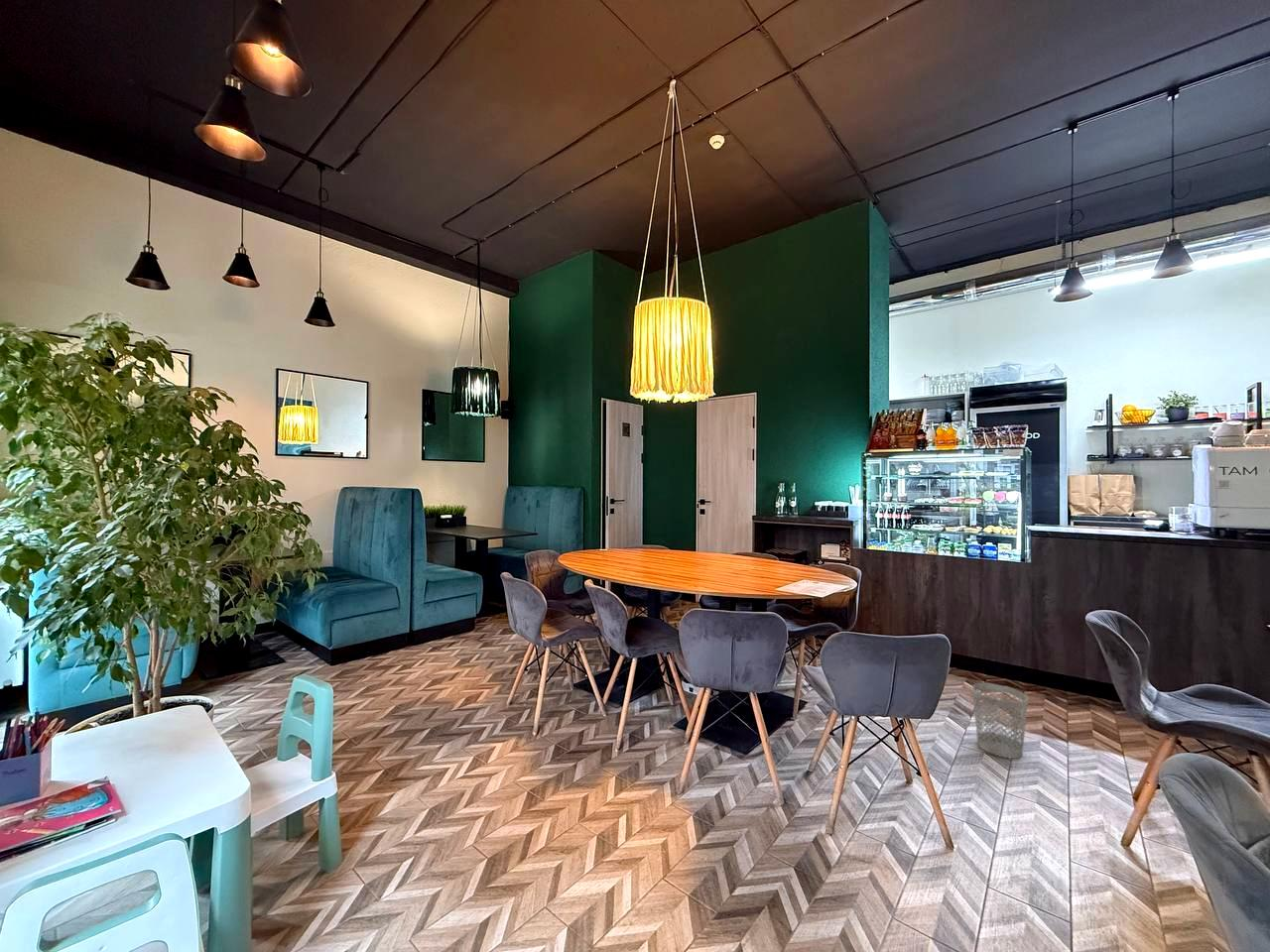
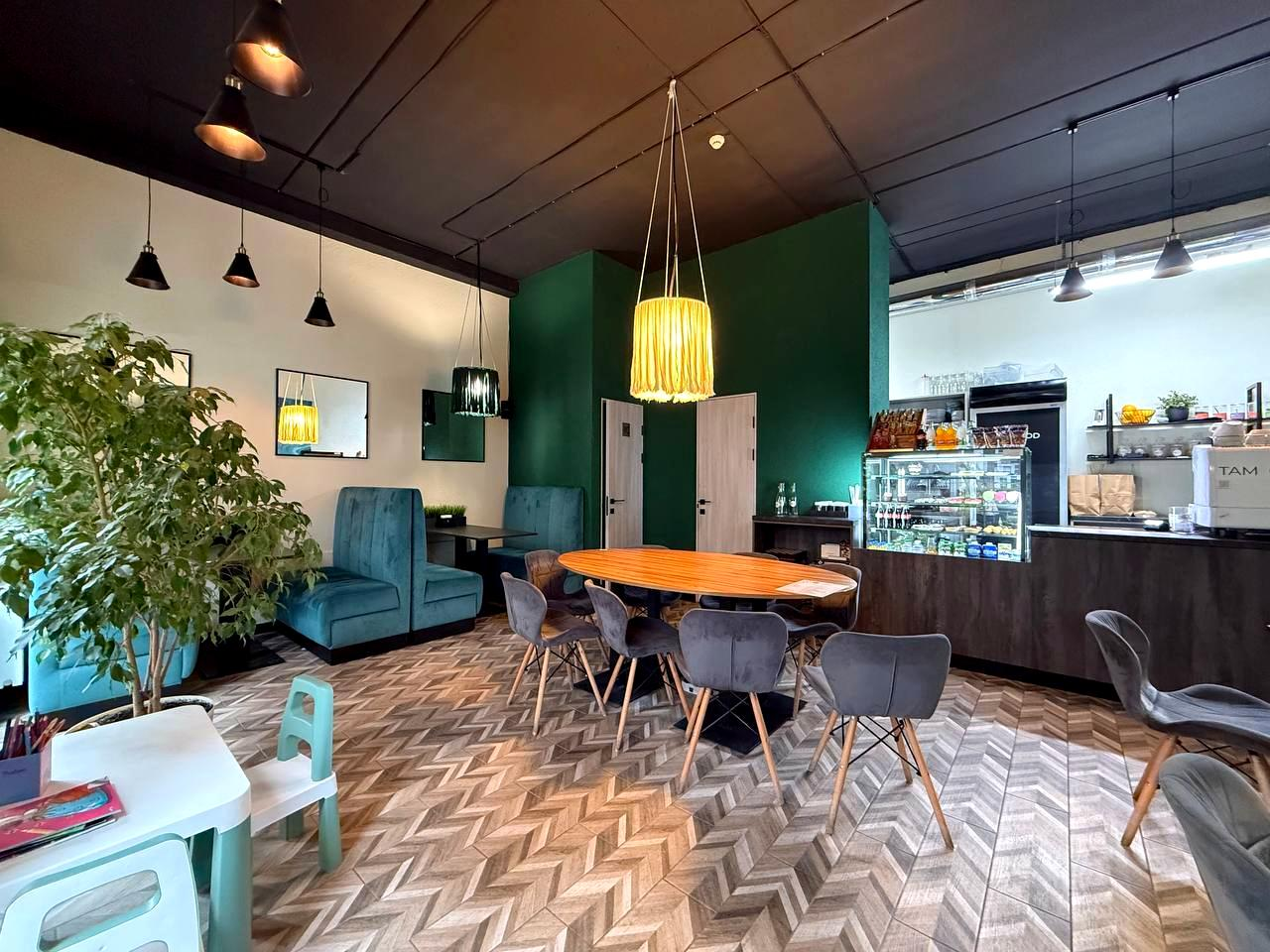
- wastebasket (998, 720)
